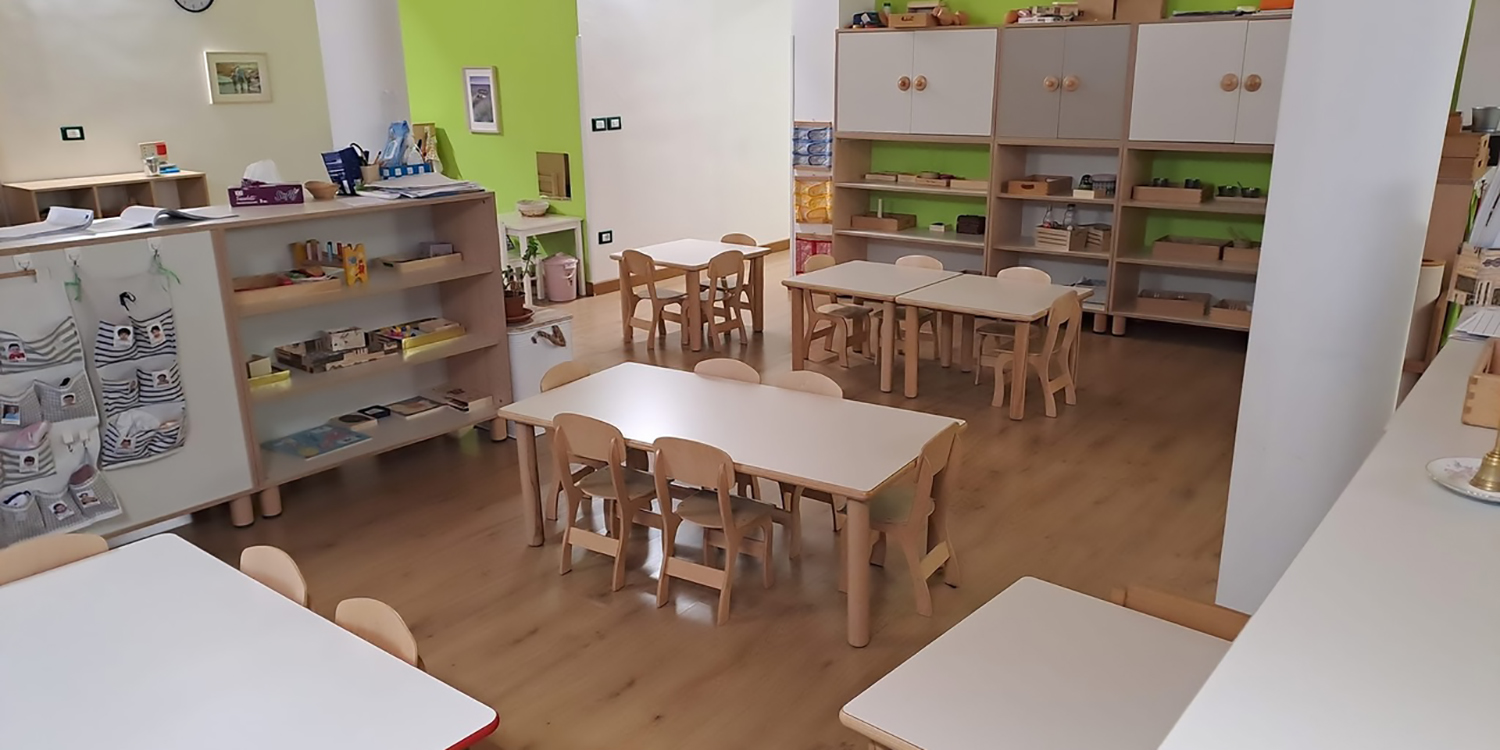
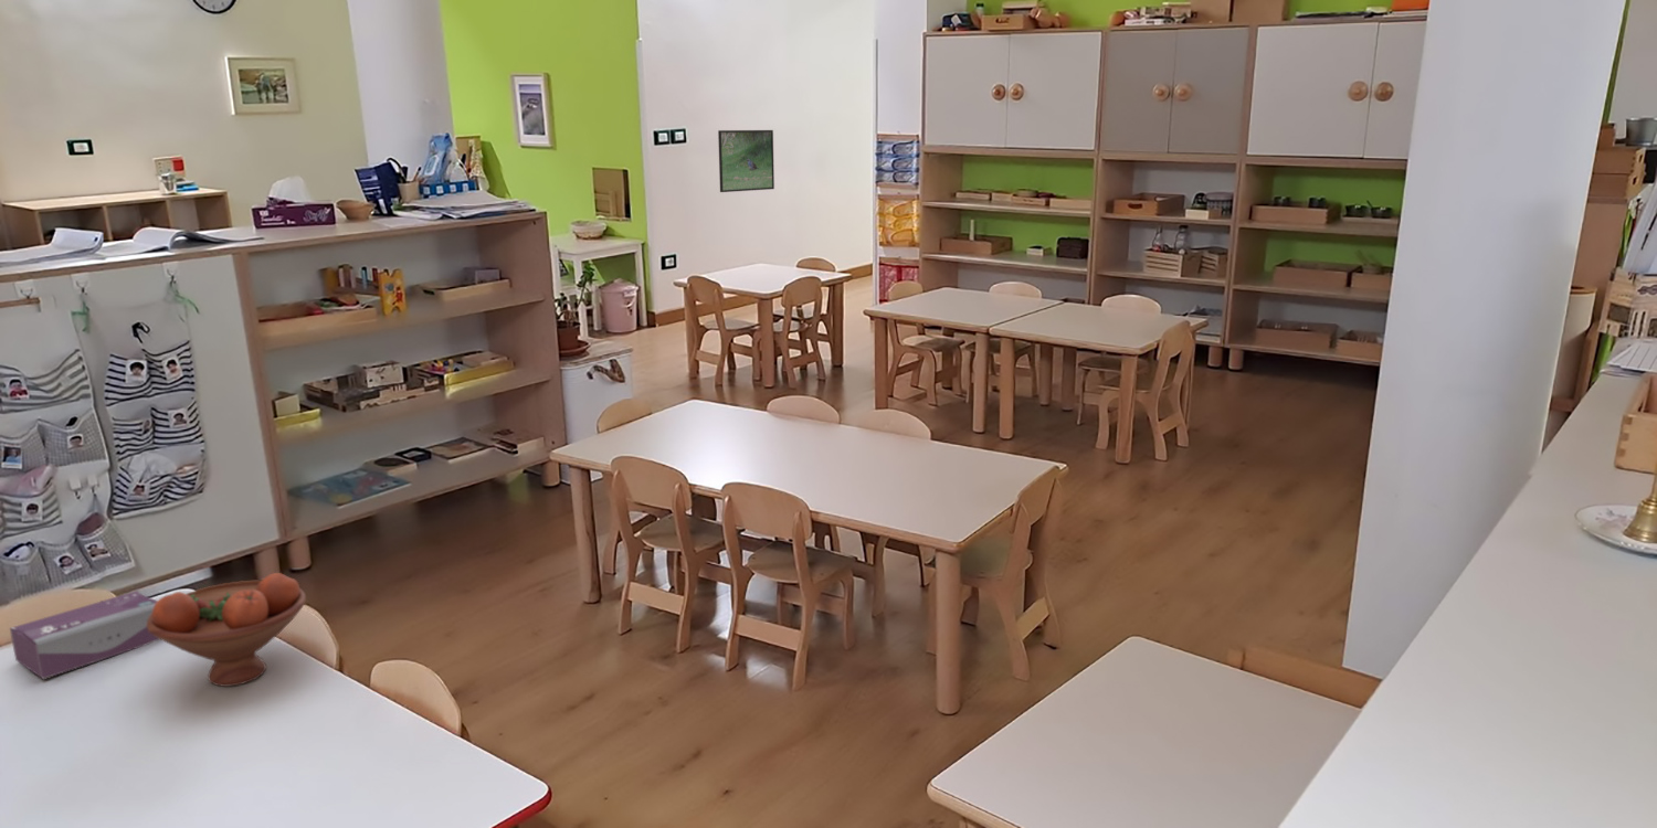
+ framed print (747, 160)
+ tissue box (91, 630)
+ fruit bowl (231, 627)
